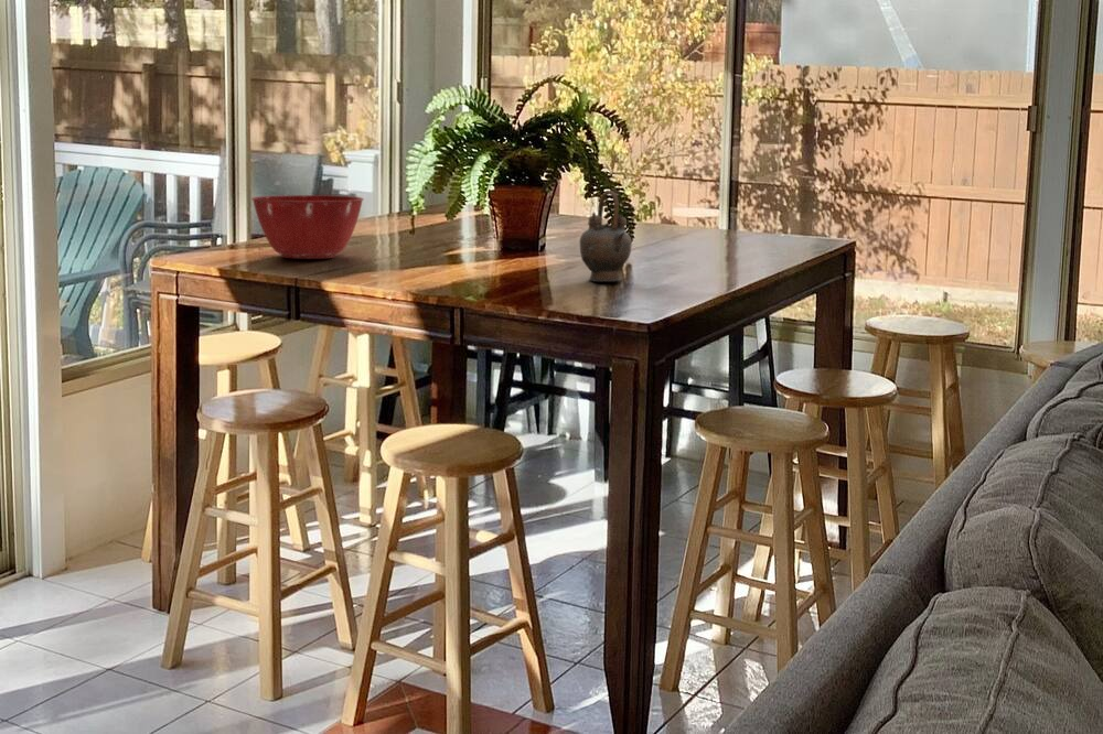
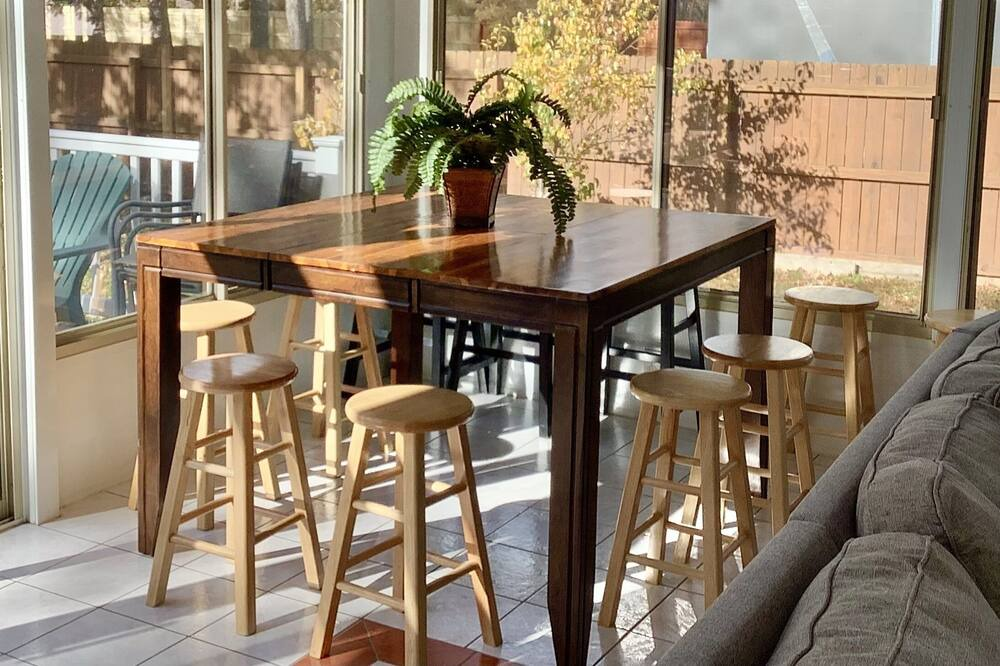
- mixing bowl (308, 227)
- teapot (608, 236)
